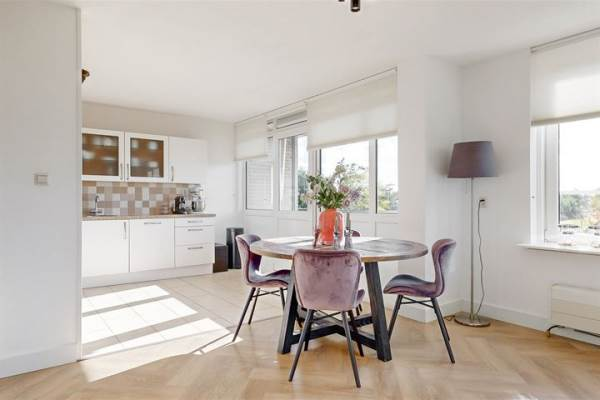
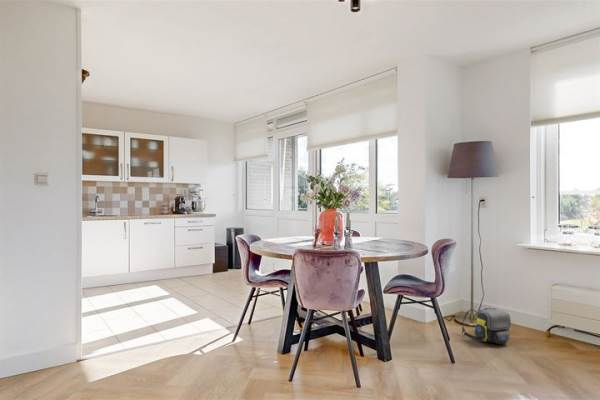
+ shoulder bag (488, 323)
